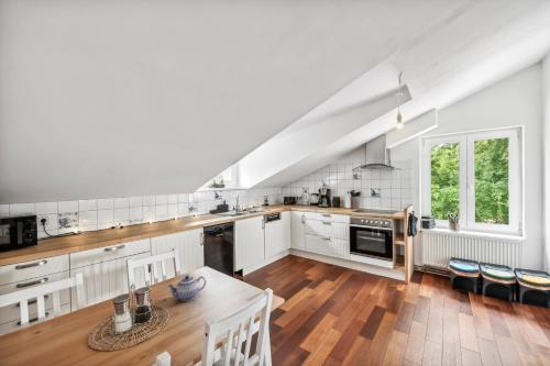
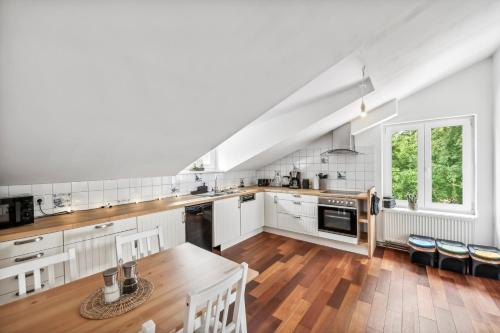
- teapot (187, 286)
